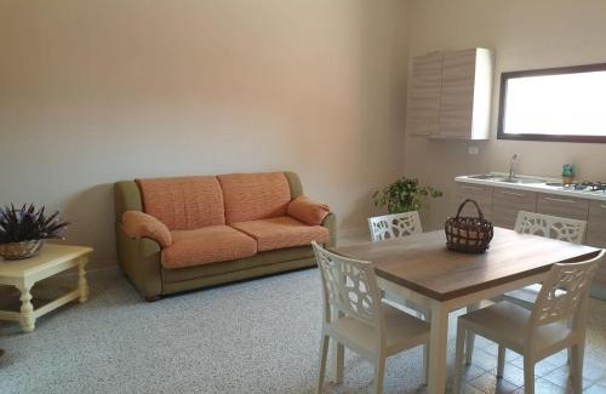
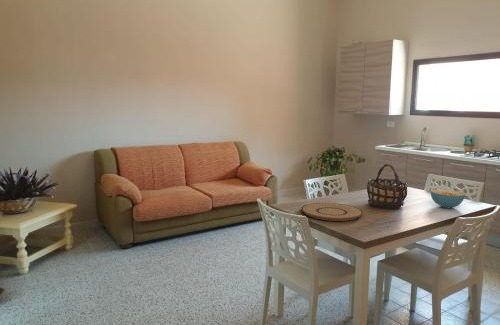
+ plate (331, 211)
+ cereal bowl (447, 199)
